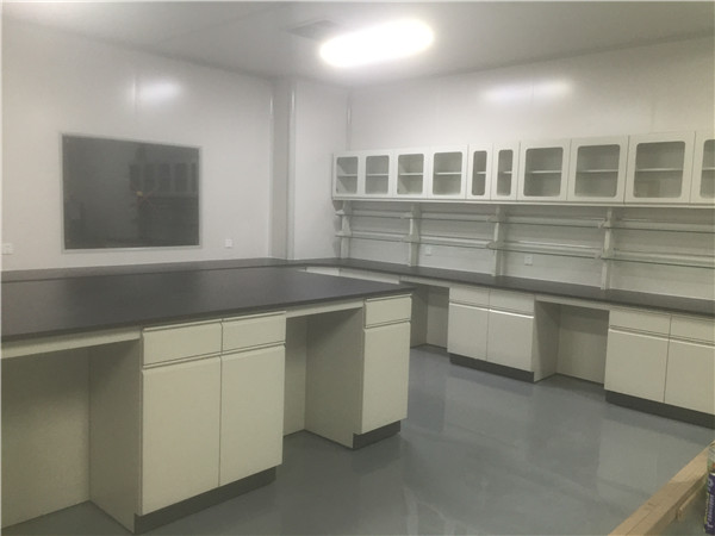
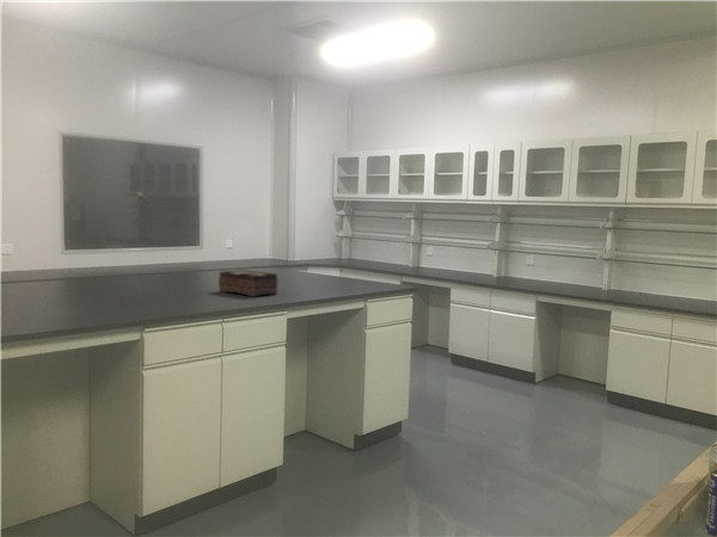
+ tissue box (247, 282)
